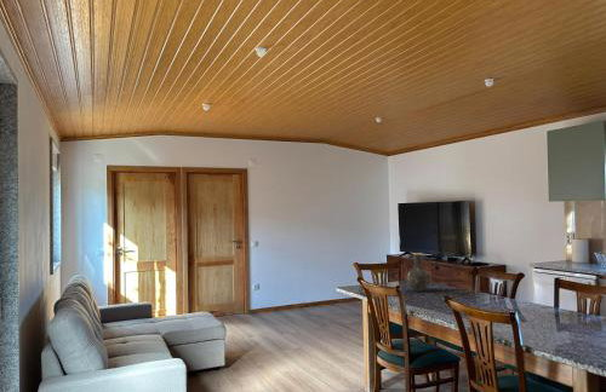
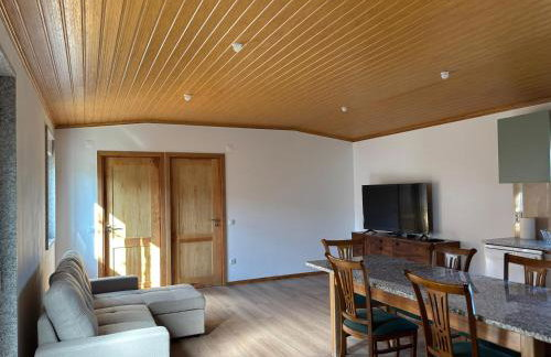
- vase (417, 271)
